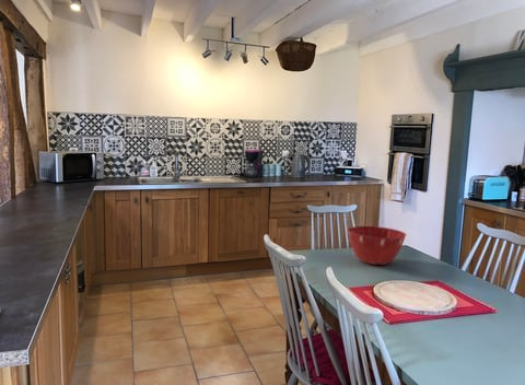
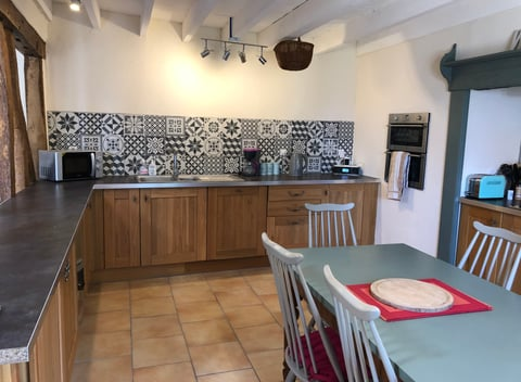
- mixing bowl (375, 246)
